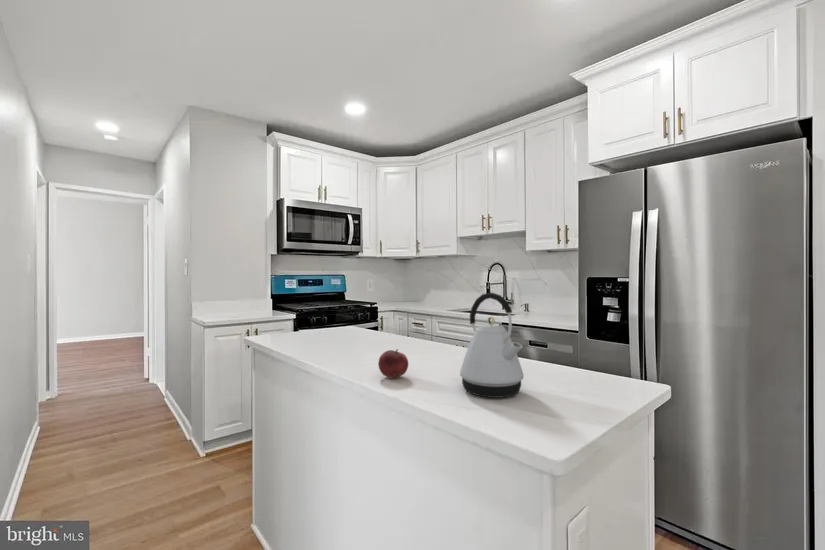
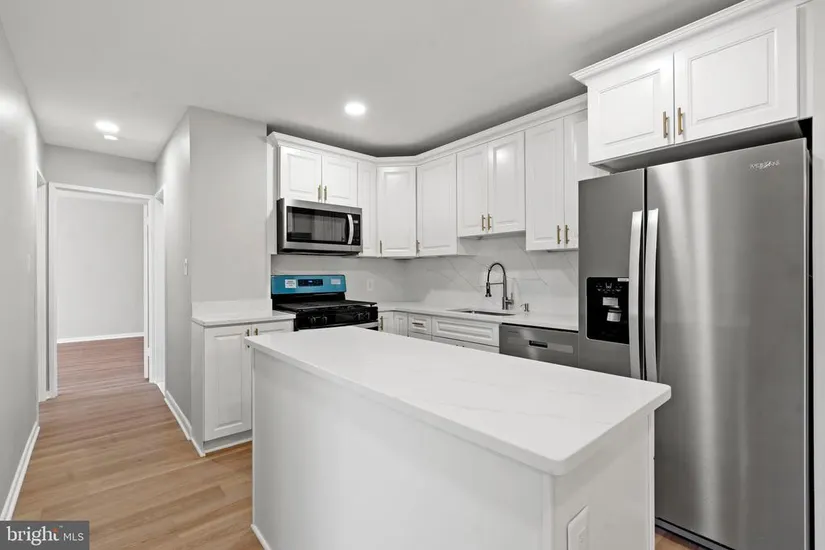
- kettle (492, 342)
- fruit (393, 363)
